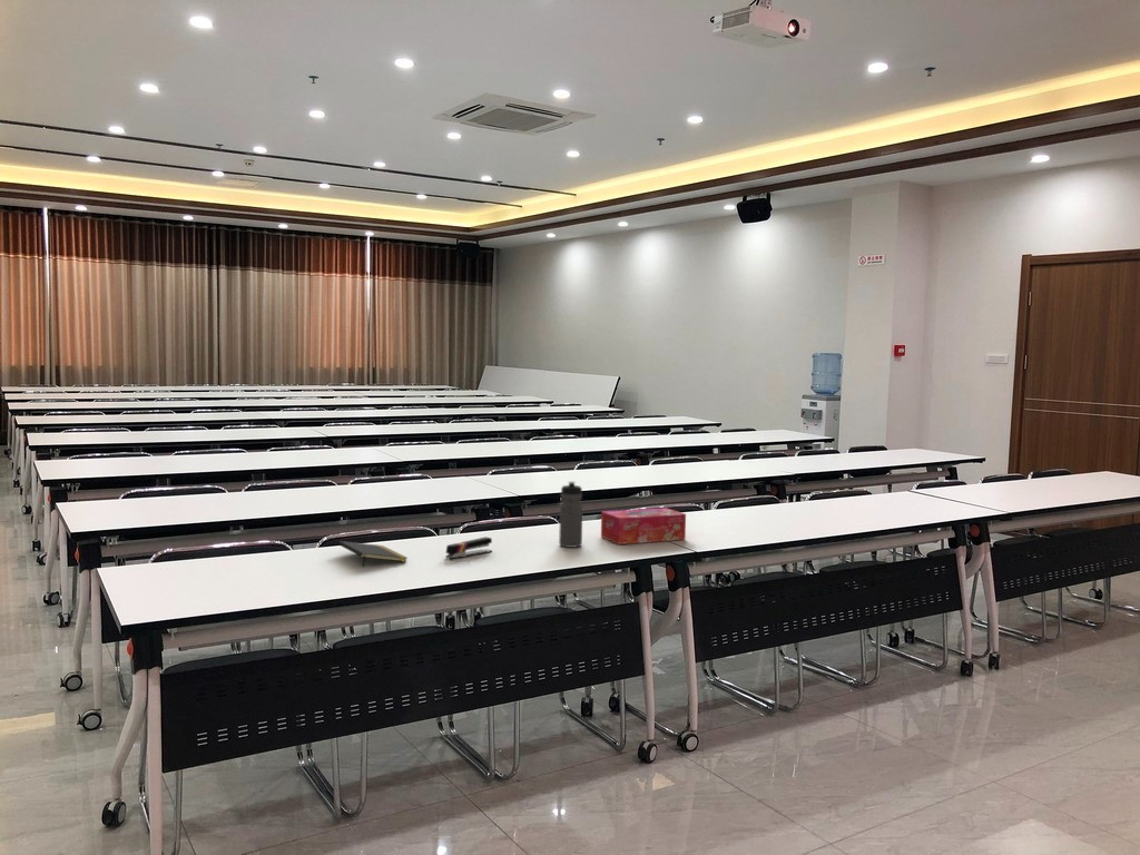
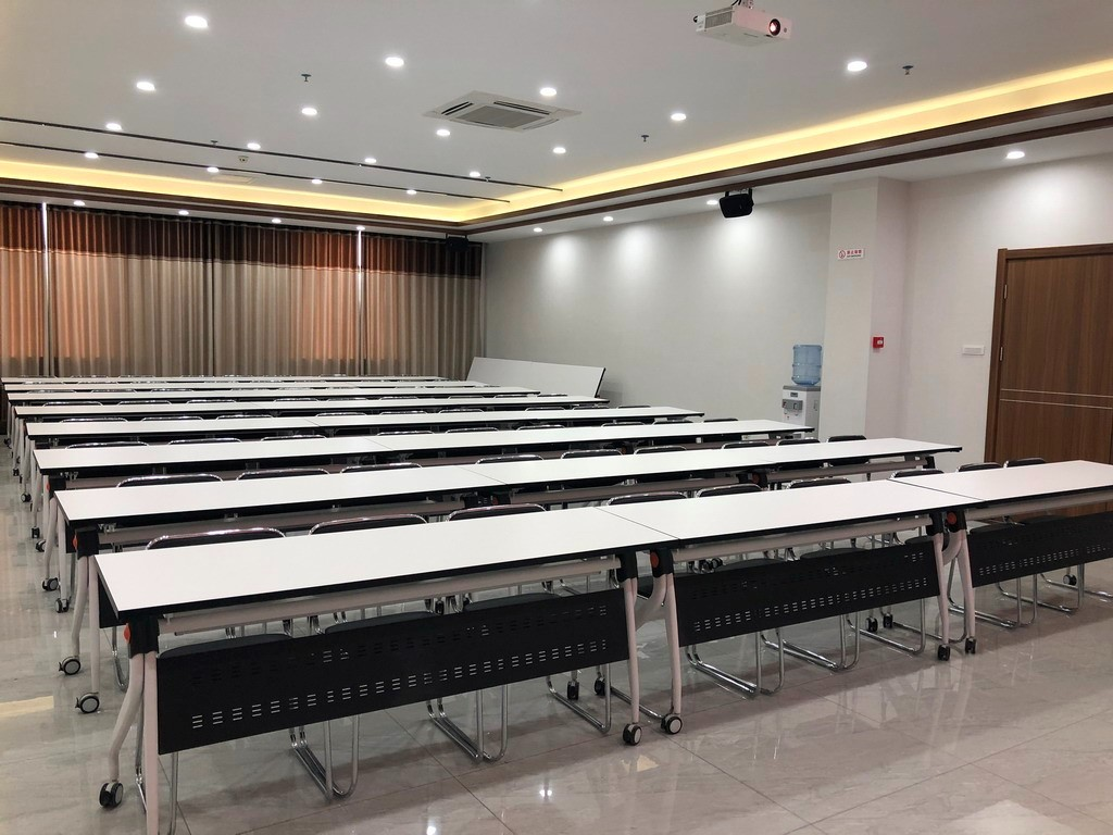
- water bottle (571, 513)
- tissue box (642, 525)
- notepad (372, 551)
- stapler (469, 547)
